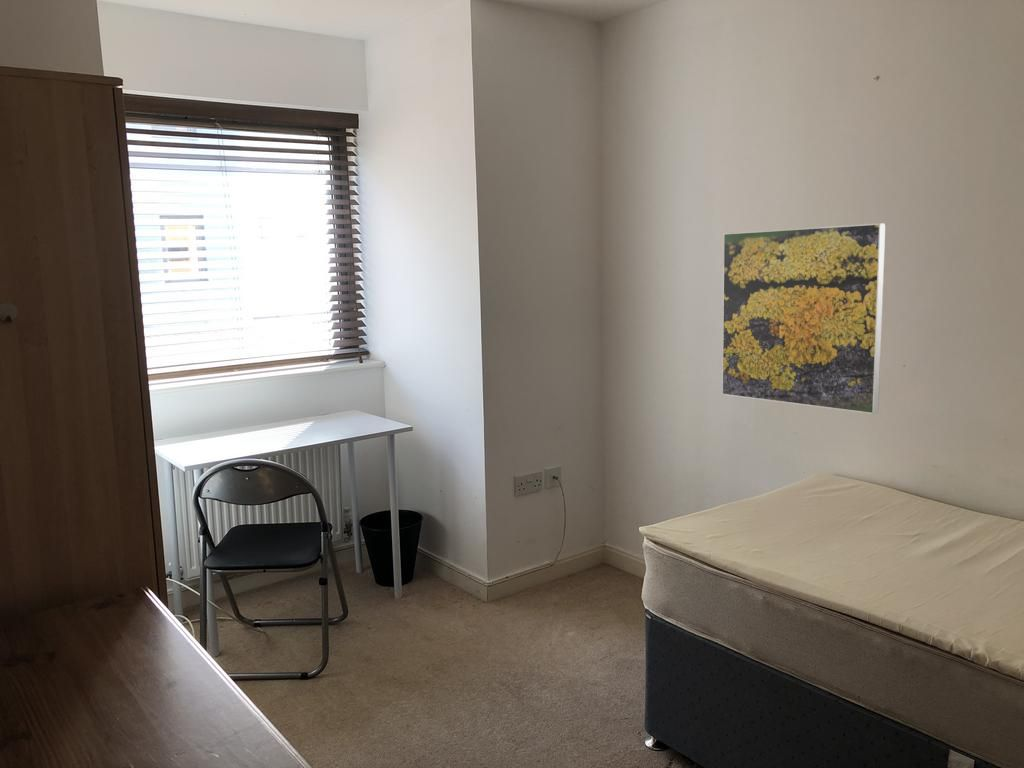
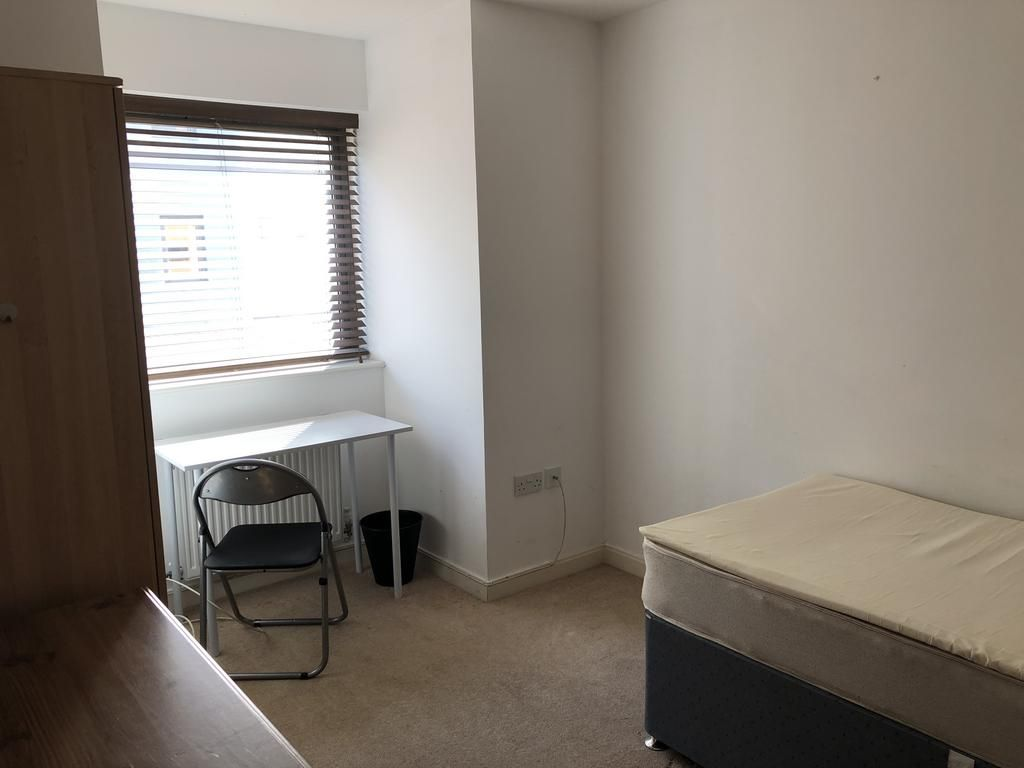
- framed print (795, 317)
